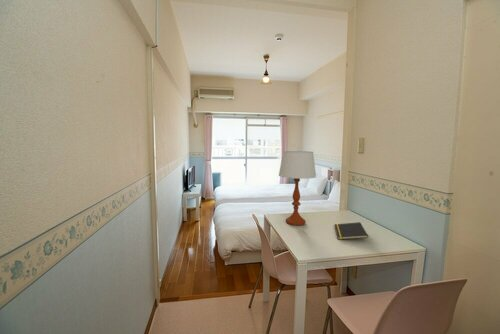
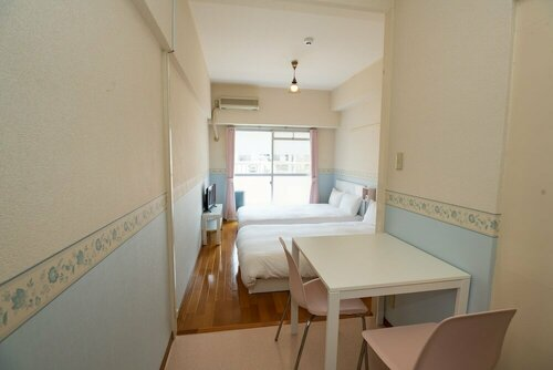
- table lamp (296, 187)
- notepad (349, 230)
